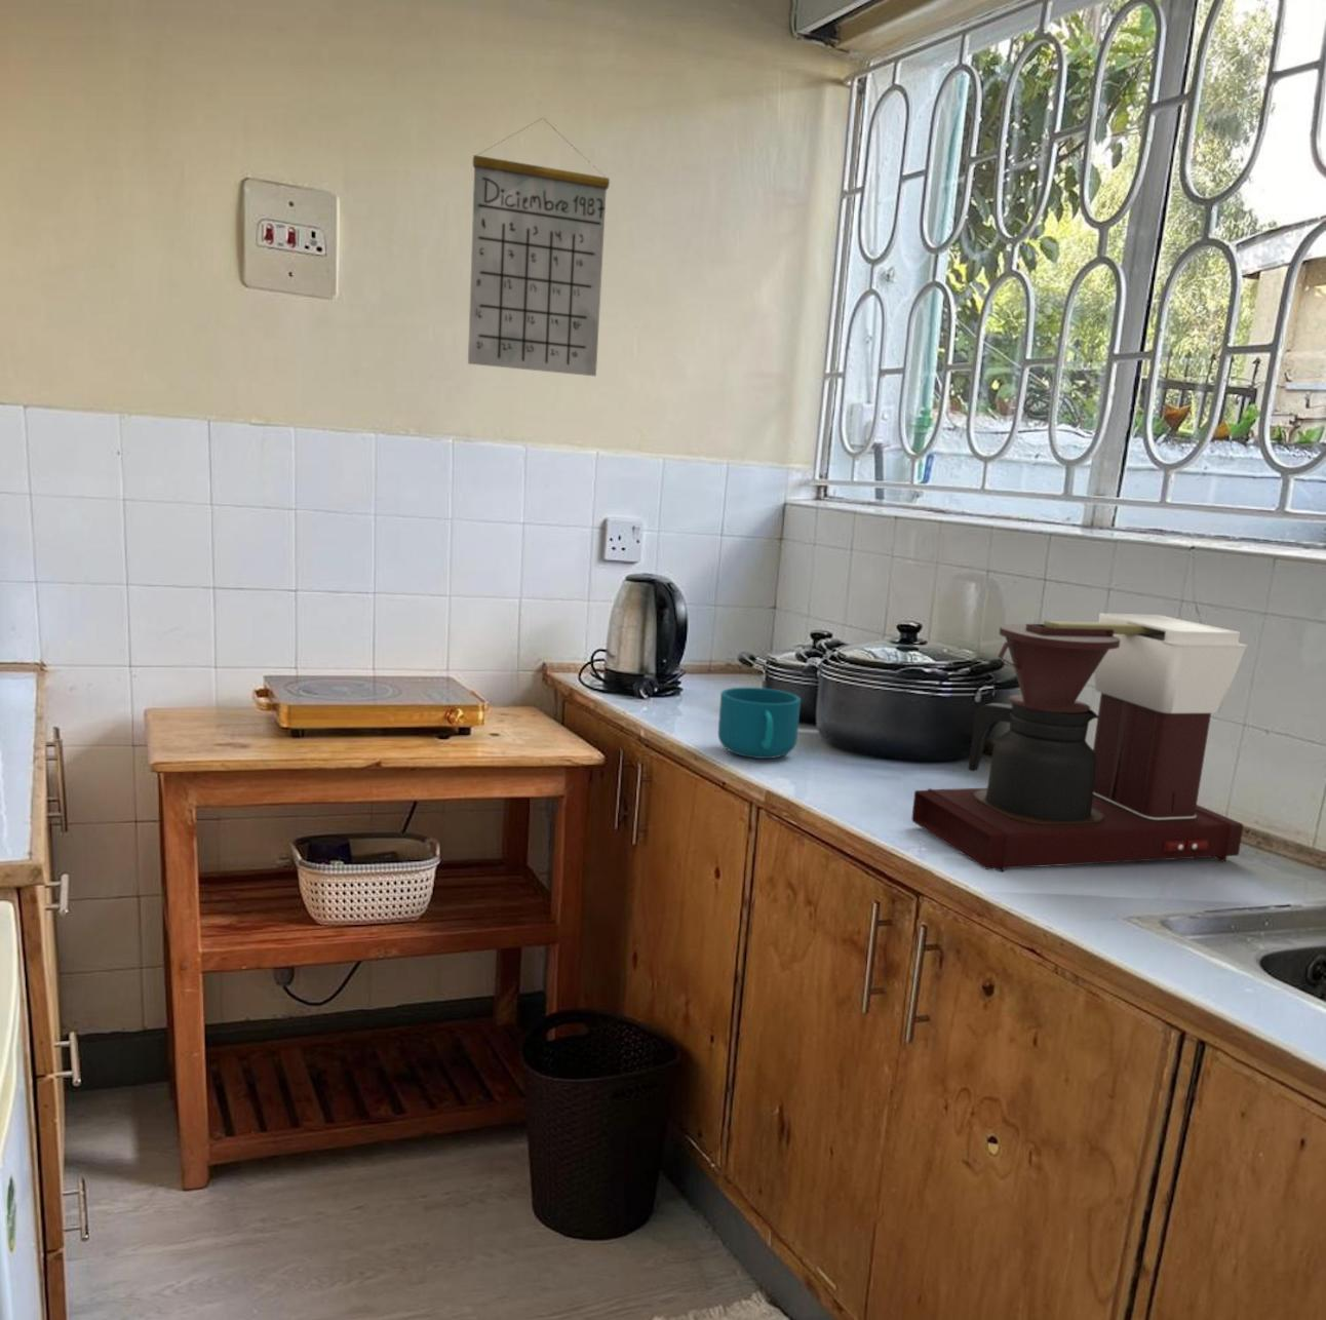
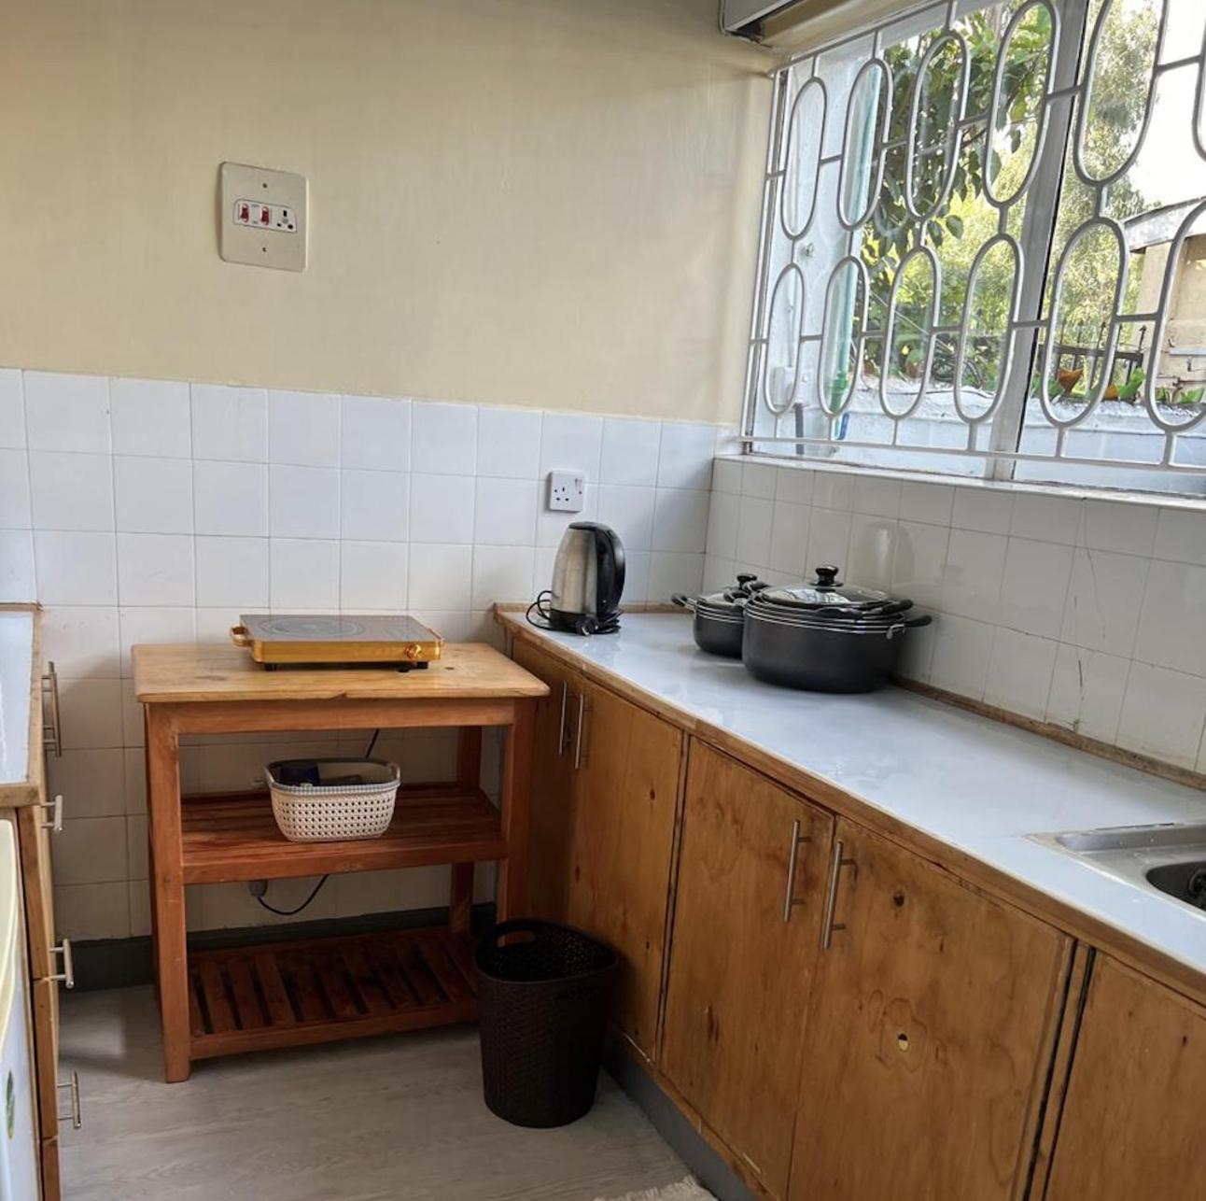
- coffee maker (1085, 734)
- calendar (539, 245)
- cup (759, 726)
